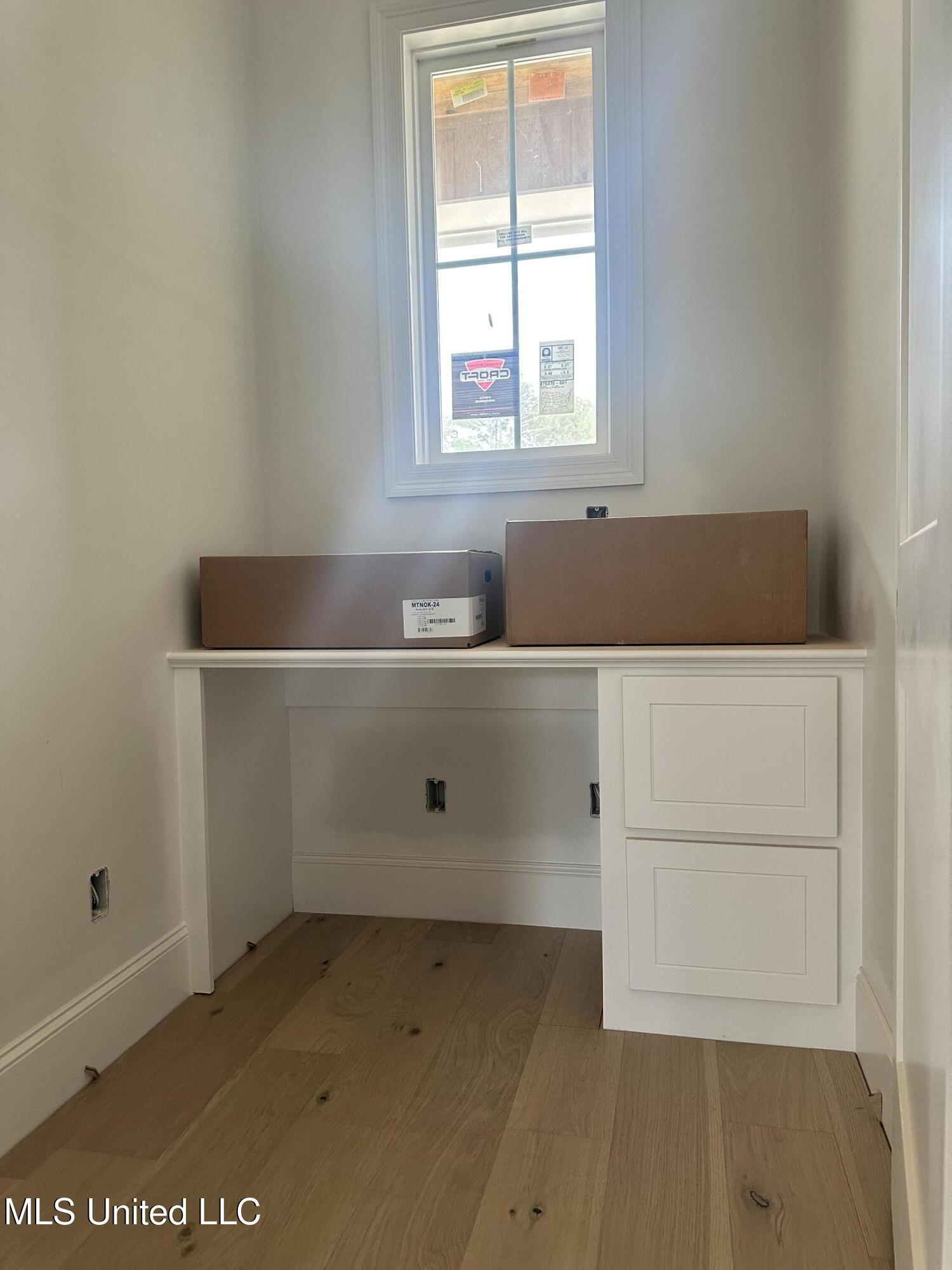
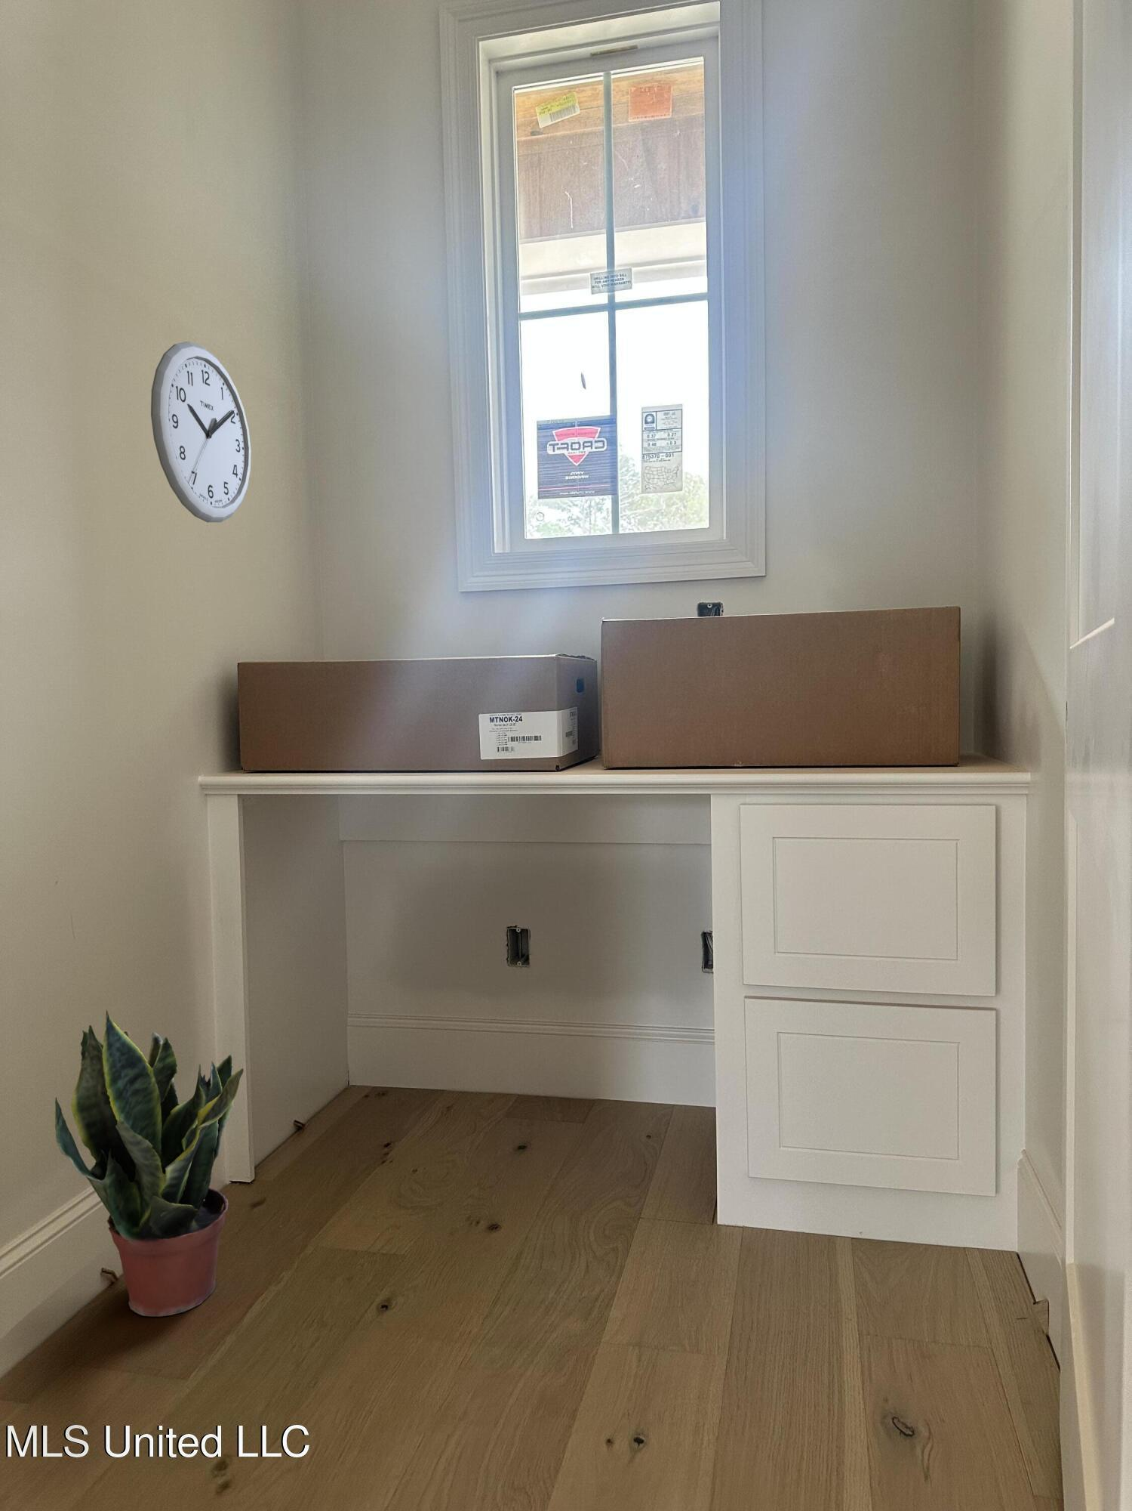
+ potted plant (181, 1141)
+ wall clock (207, 433)
